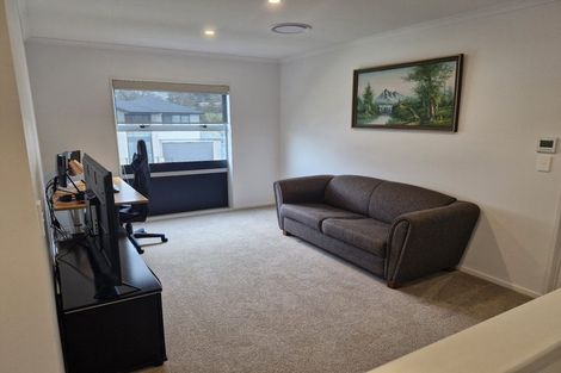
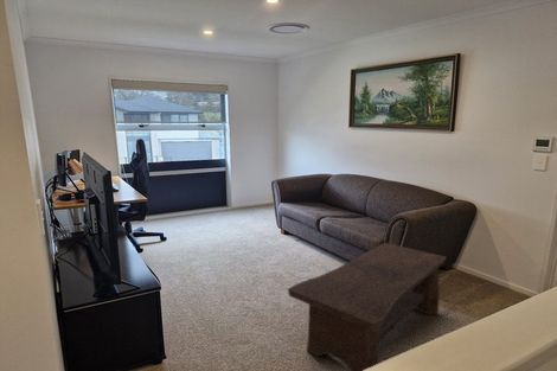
+ coffee table (377, 301)
